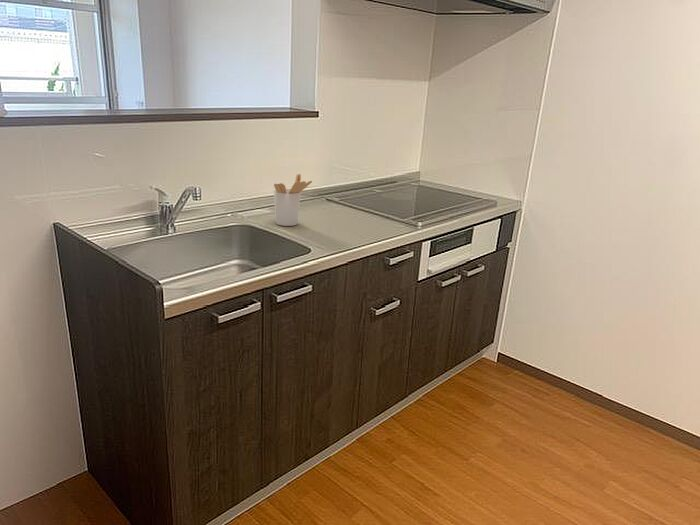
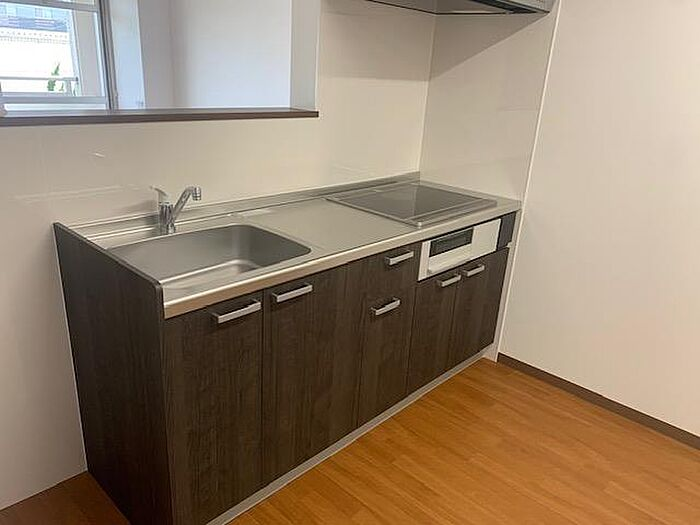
- utensil holder (292, 200)
